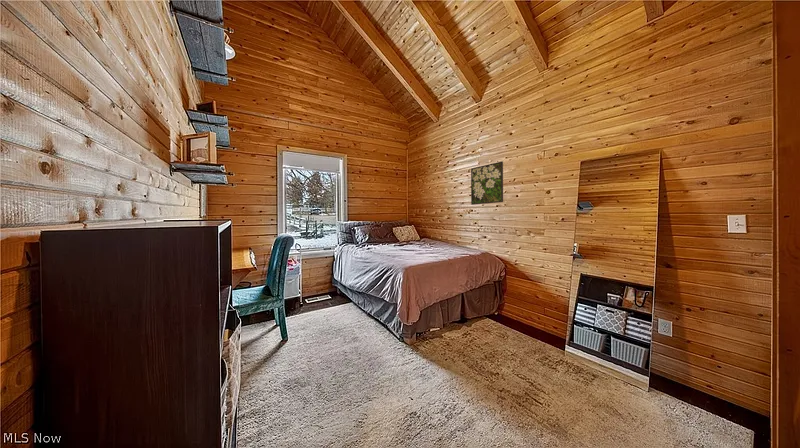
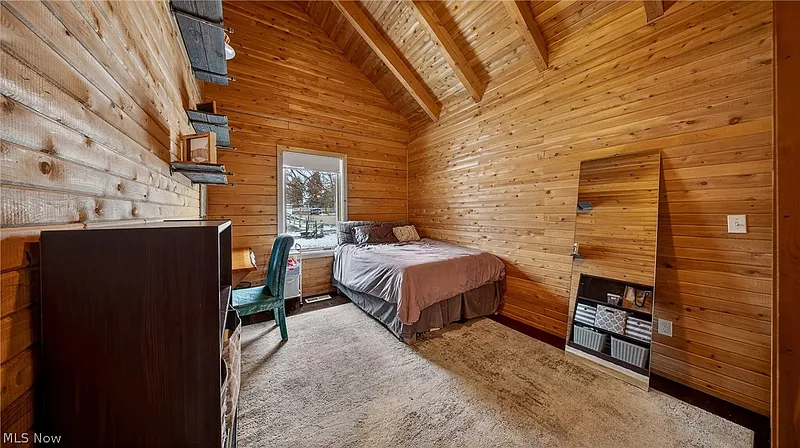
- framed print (486, 184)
